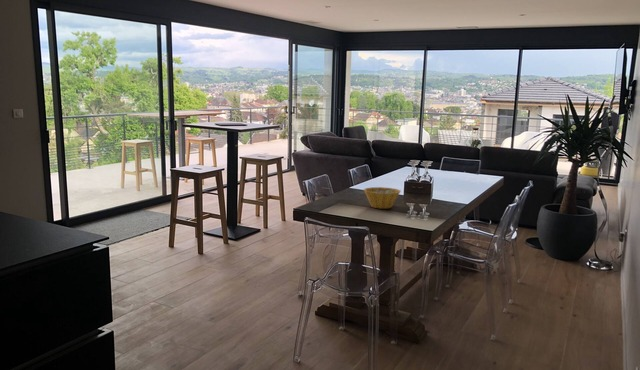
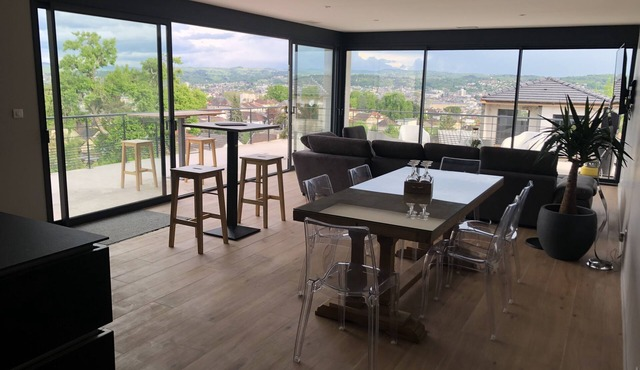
- bowl (381, 198)
